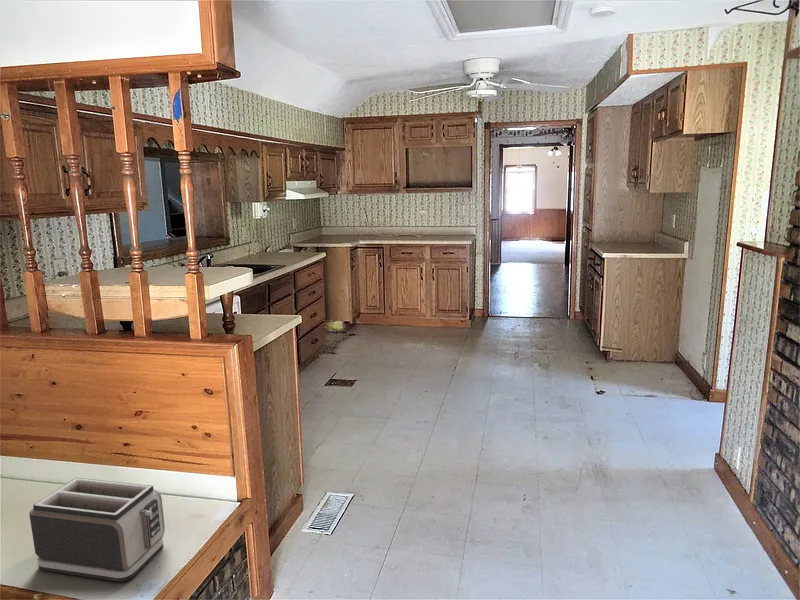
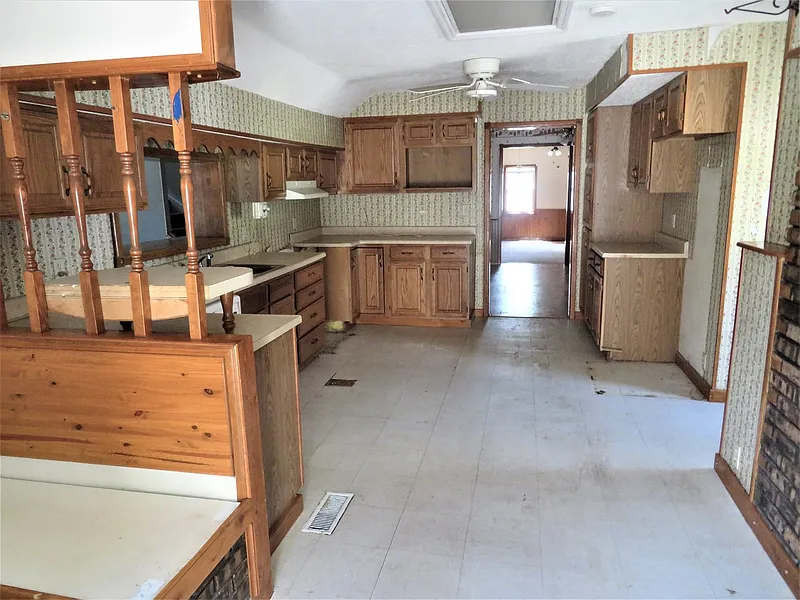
- toaster (102, 526)
